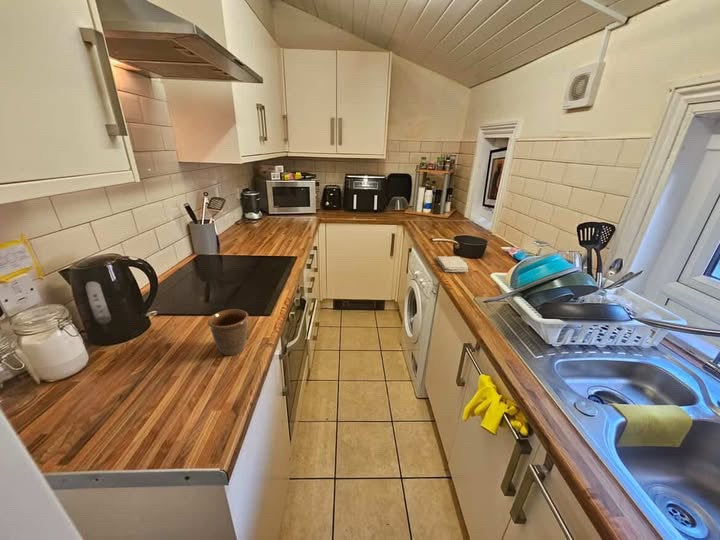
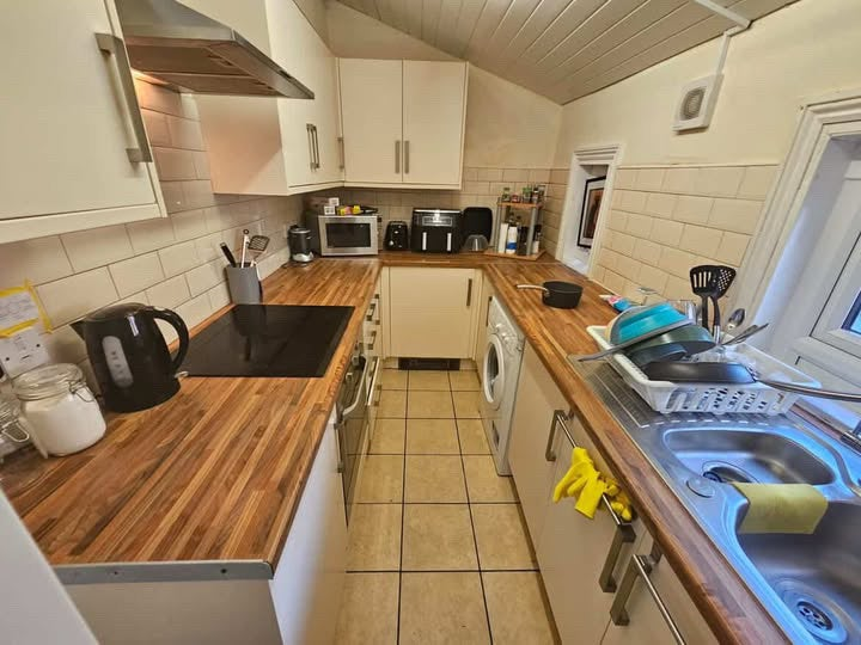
- mug (230, 331)
- washcloth (451, 263)
